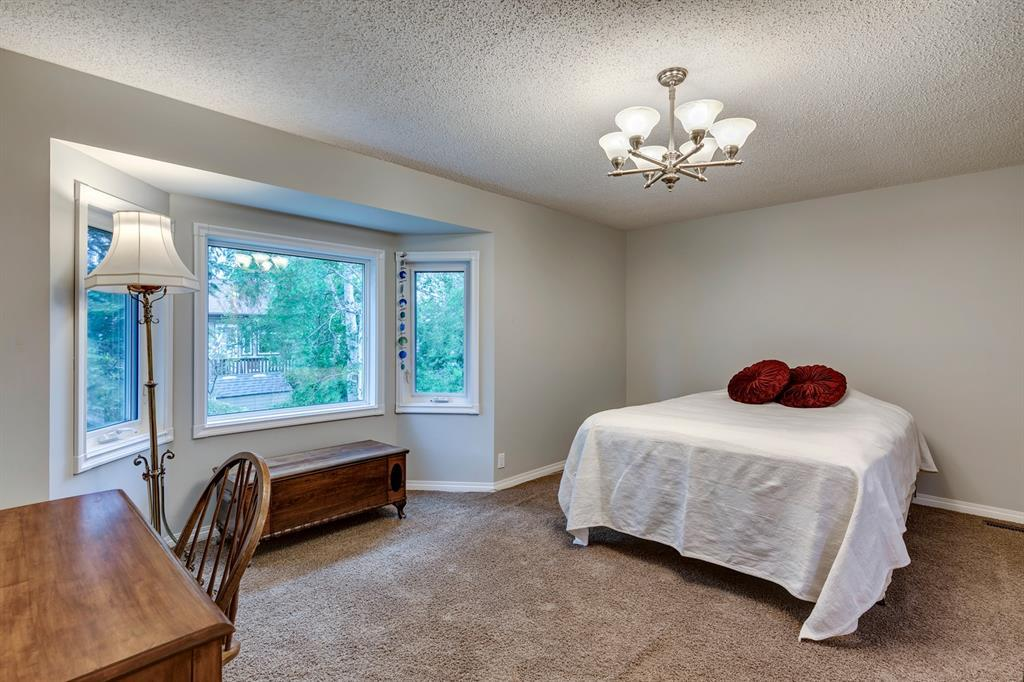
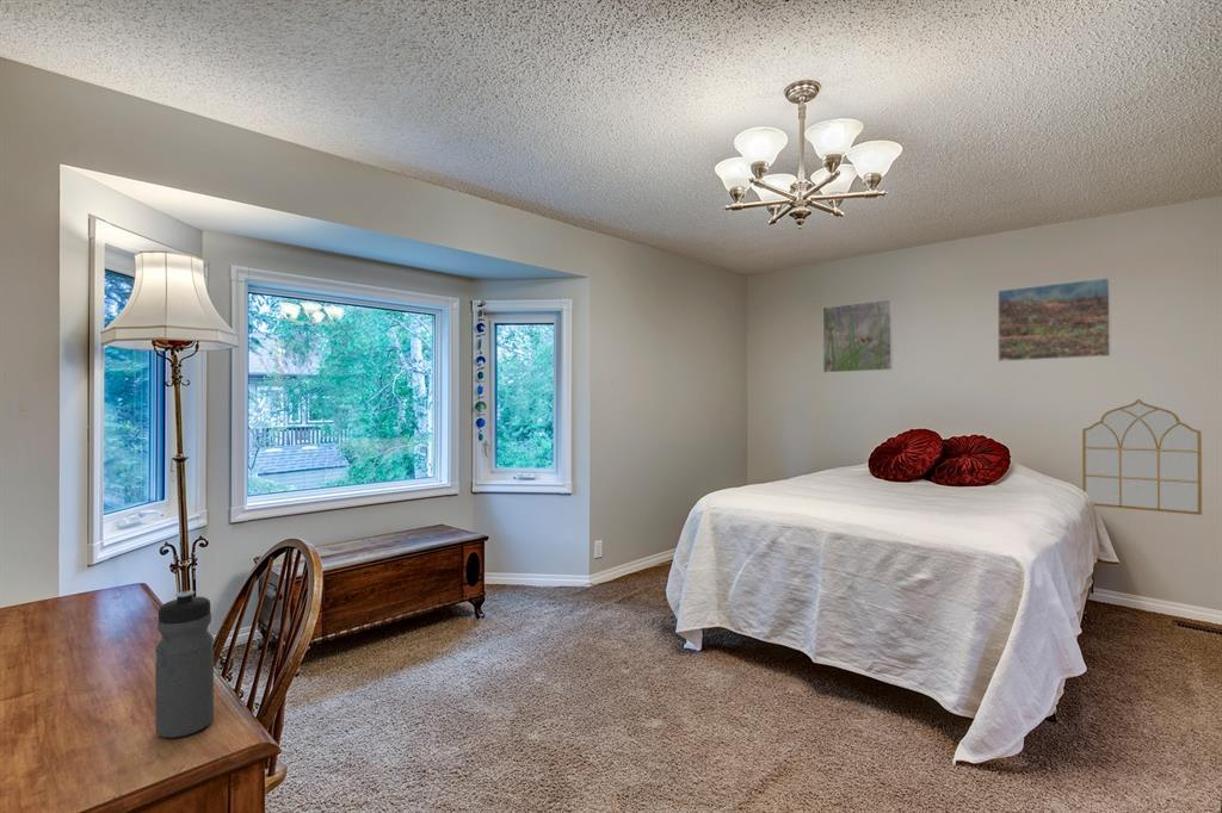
+ mirror (1138, 454)
+ water bottle (185, 658)
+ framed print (856, 337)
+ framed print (1051, 321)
